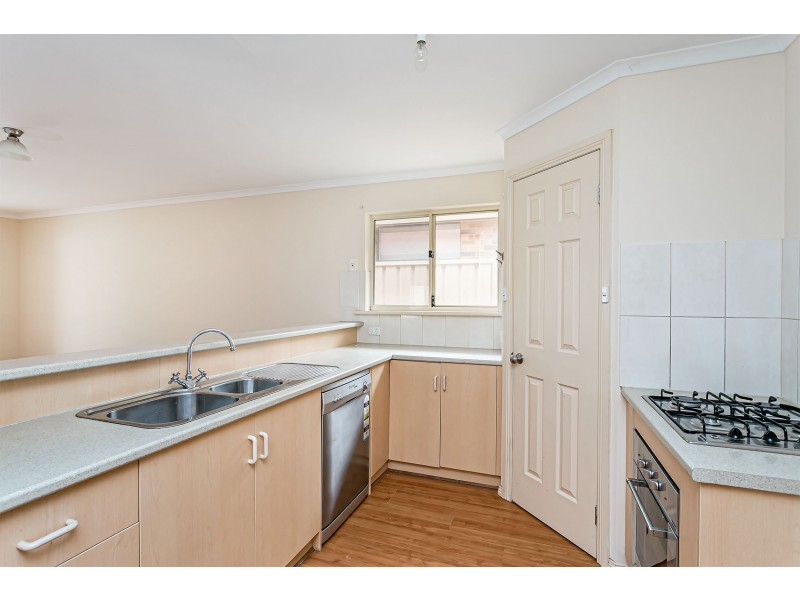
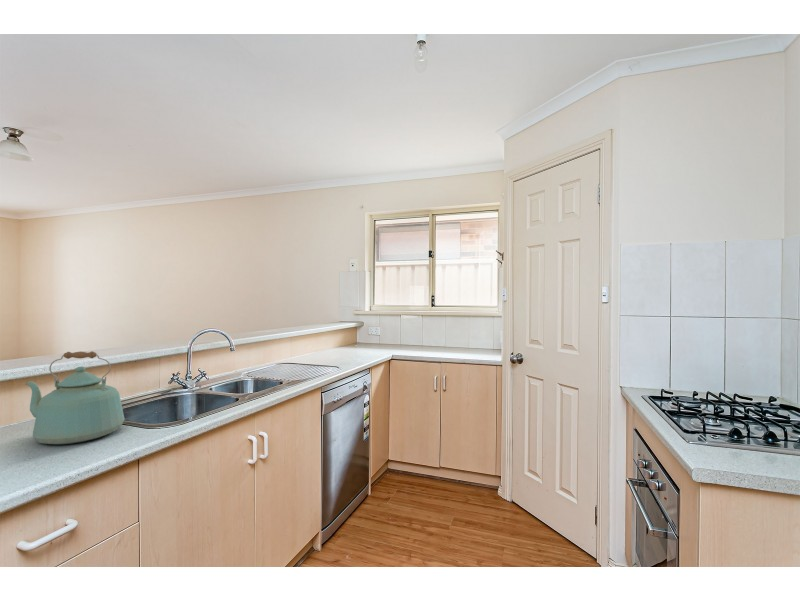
+ kettle (72, 393)
